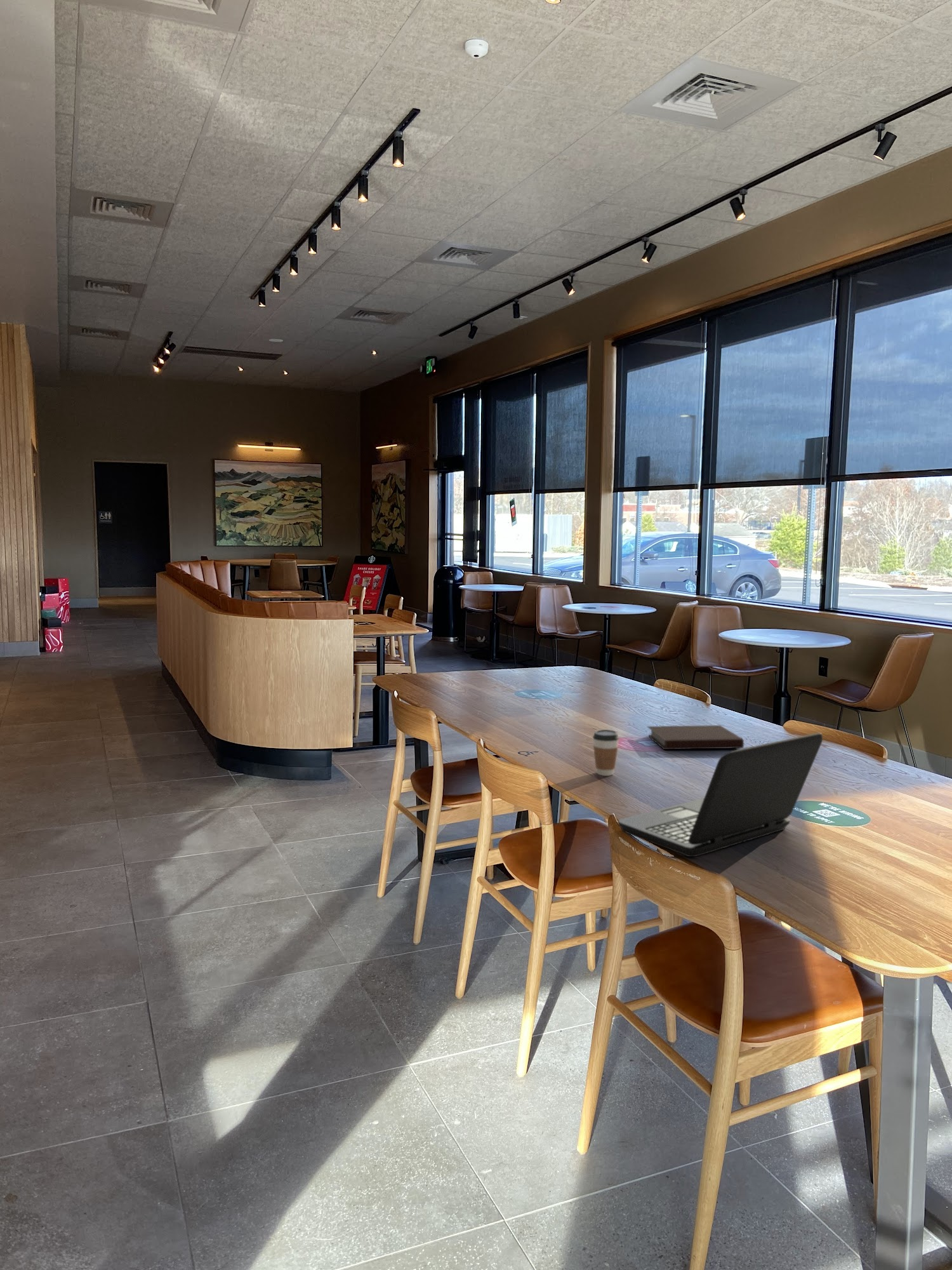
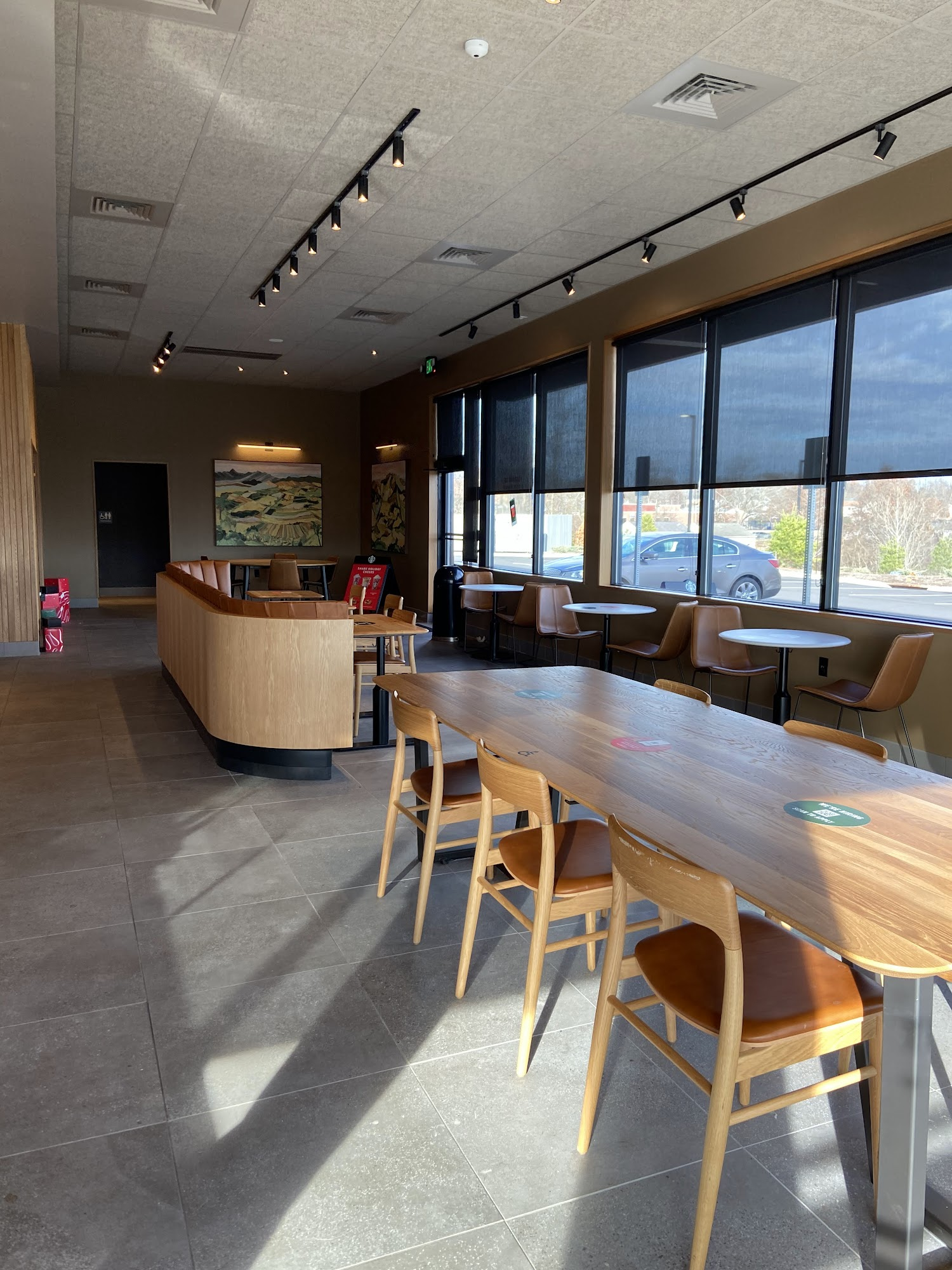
- laptop (718, 782)
- notebook (693, 737)
- coffee cup (605, 752)
